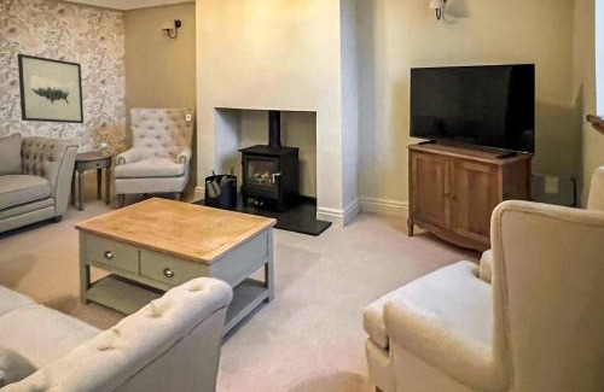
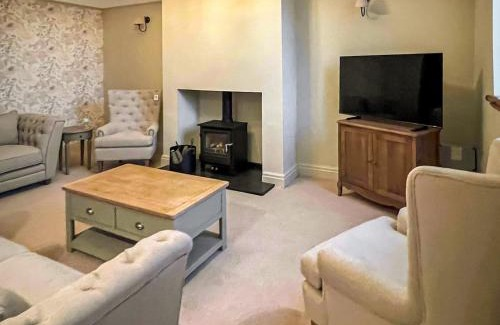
- wall art (52, 90)
